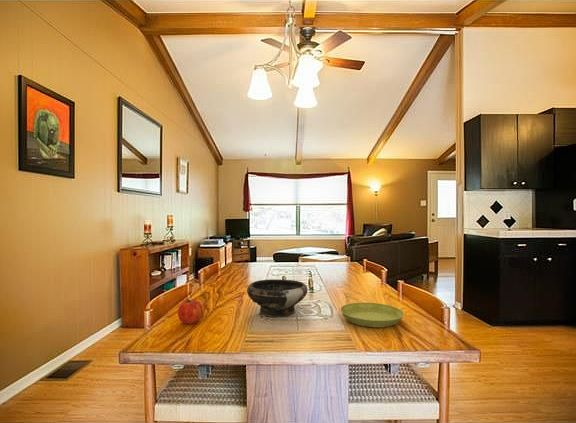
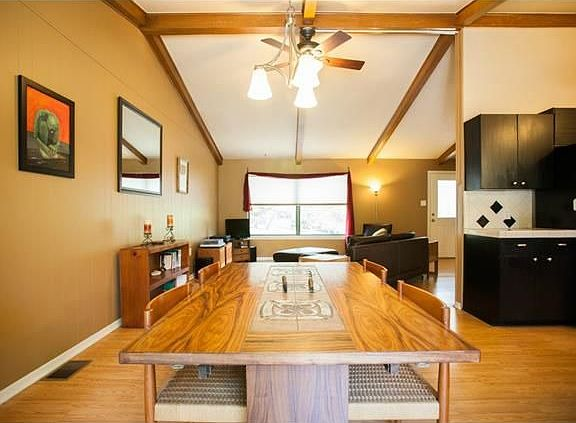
- saucer (371, 315)
- fruit (190, 310)
- bowl (277, 298)
